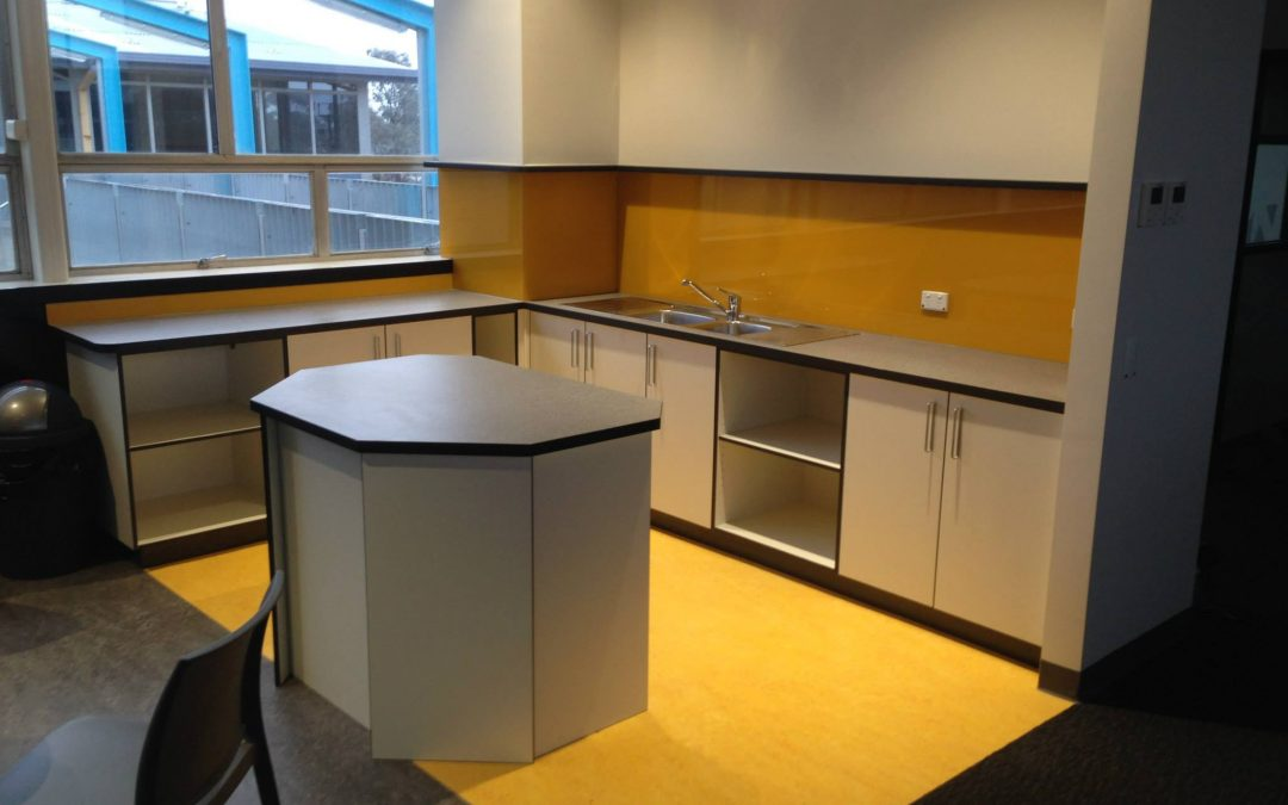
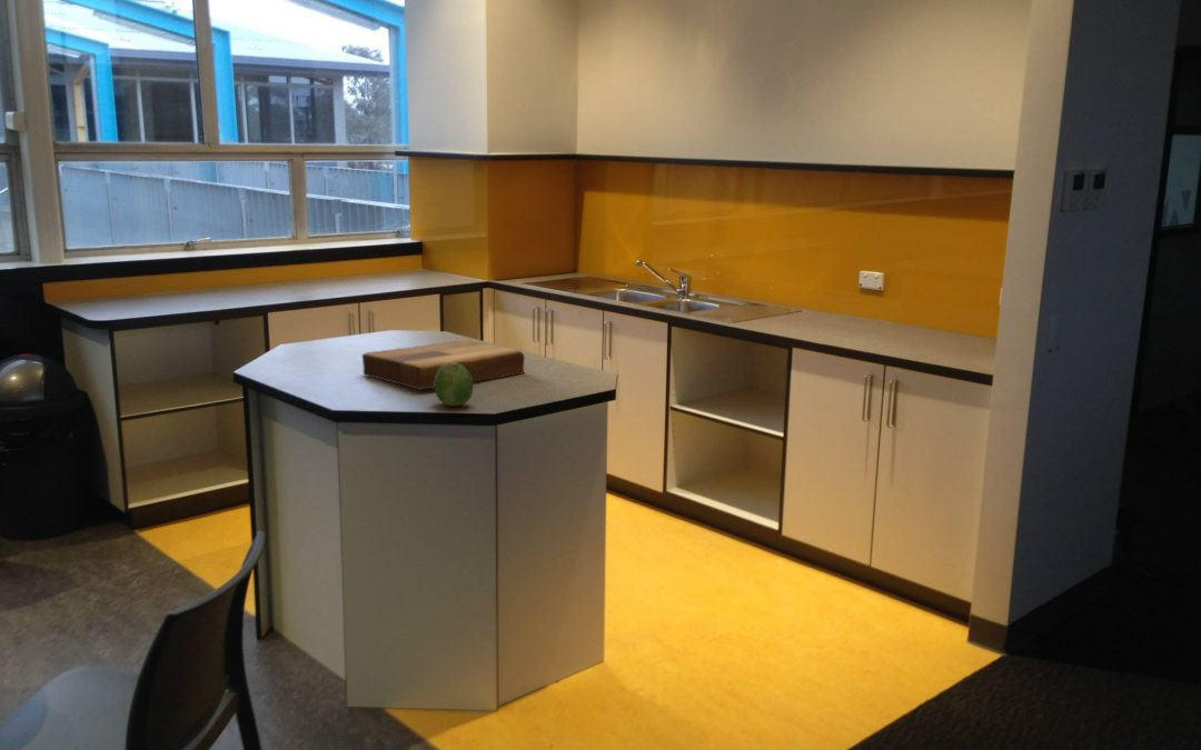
+ cutting board (445, 362)
+ fruit (454, 383)
